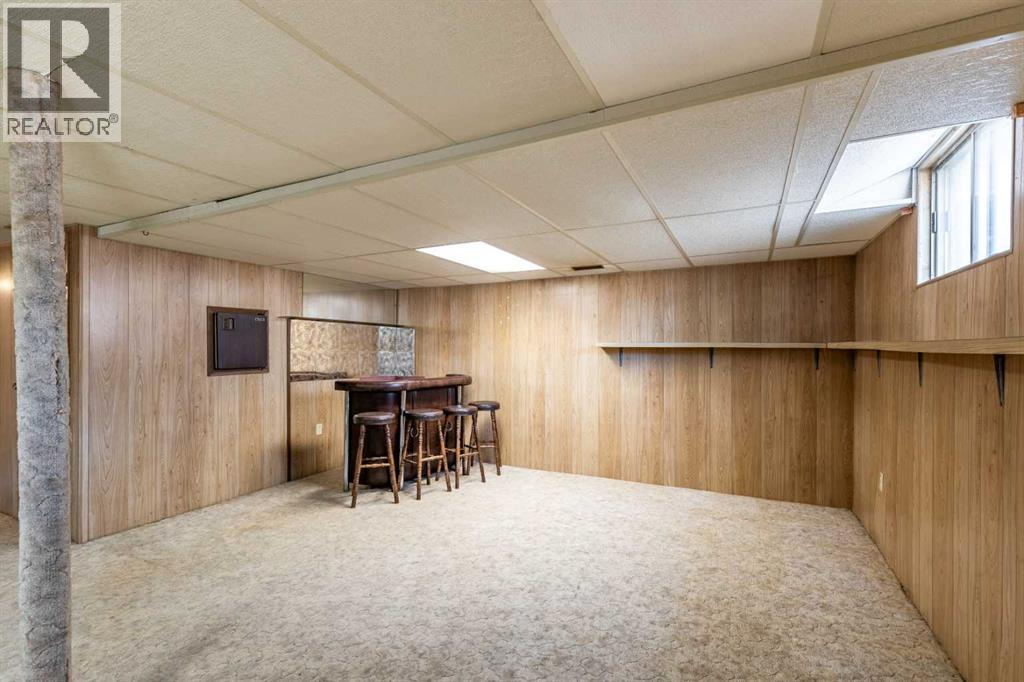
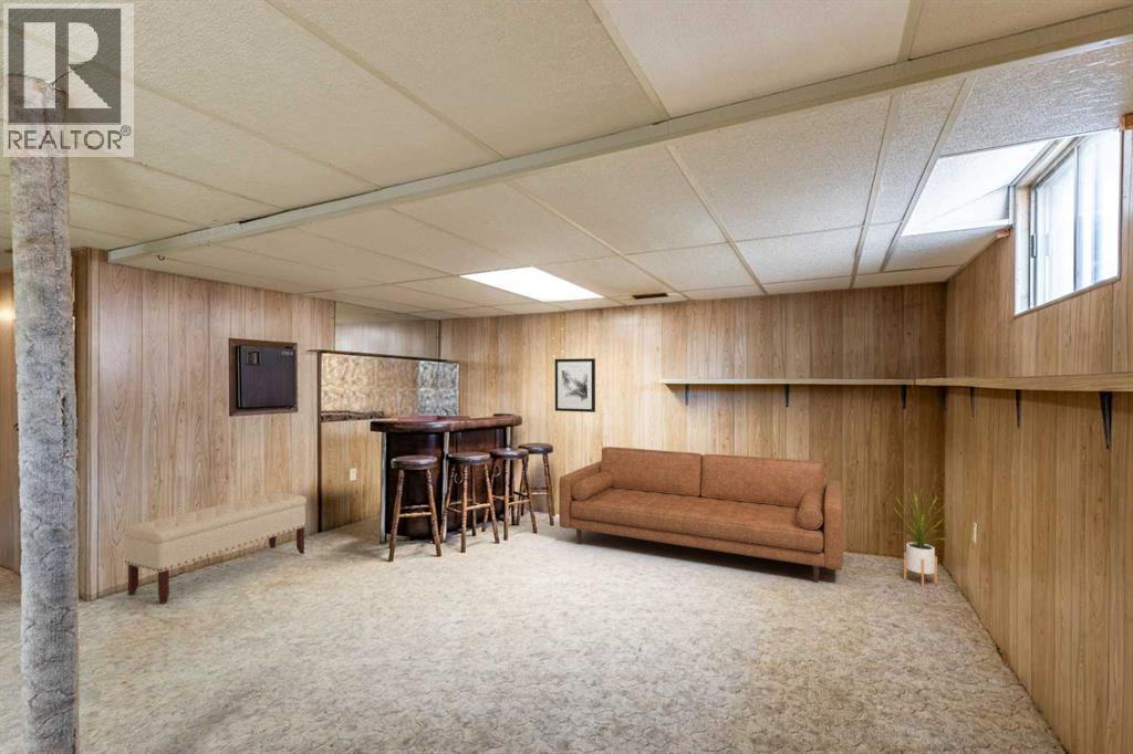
+ sofa (696, 502)
+ house plant (922, 535)
+ bench (225, 540)
+ wall art (574, 385)
